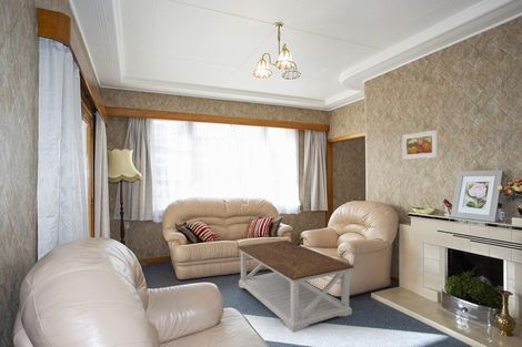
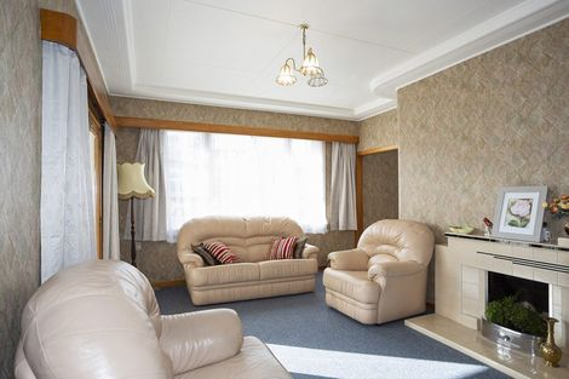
- coffee table (288, 276)
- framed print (419, 145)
